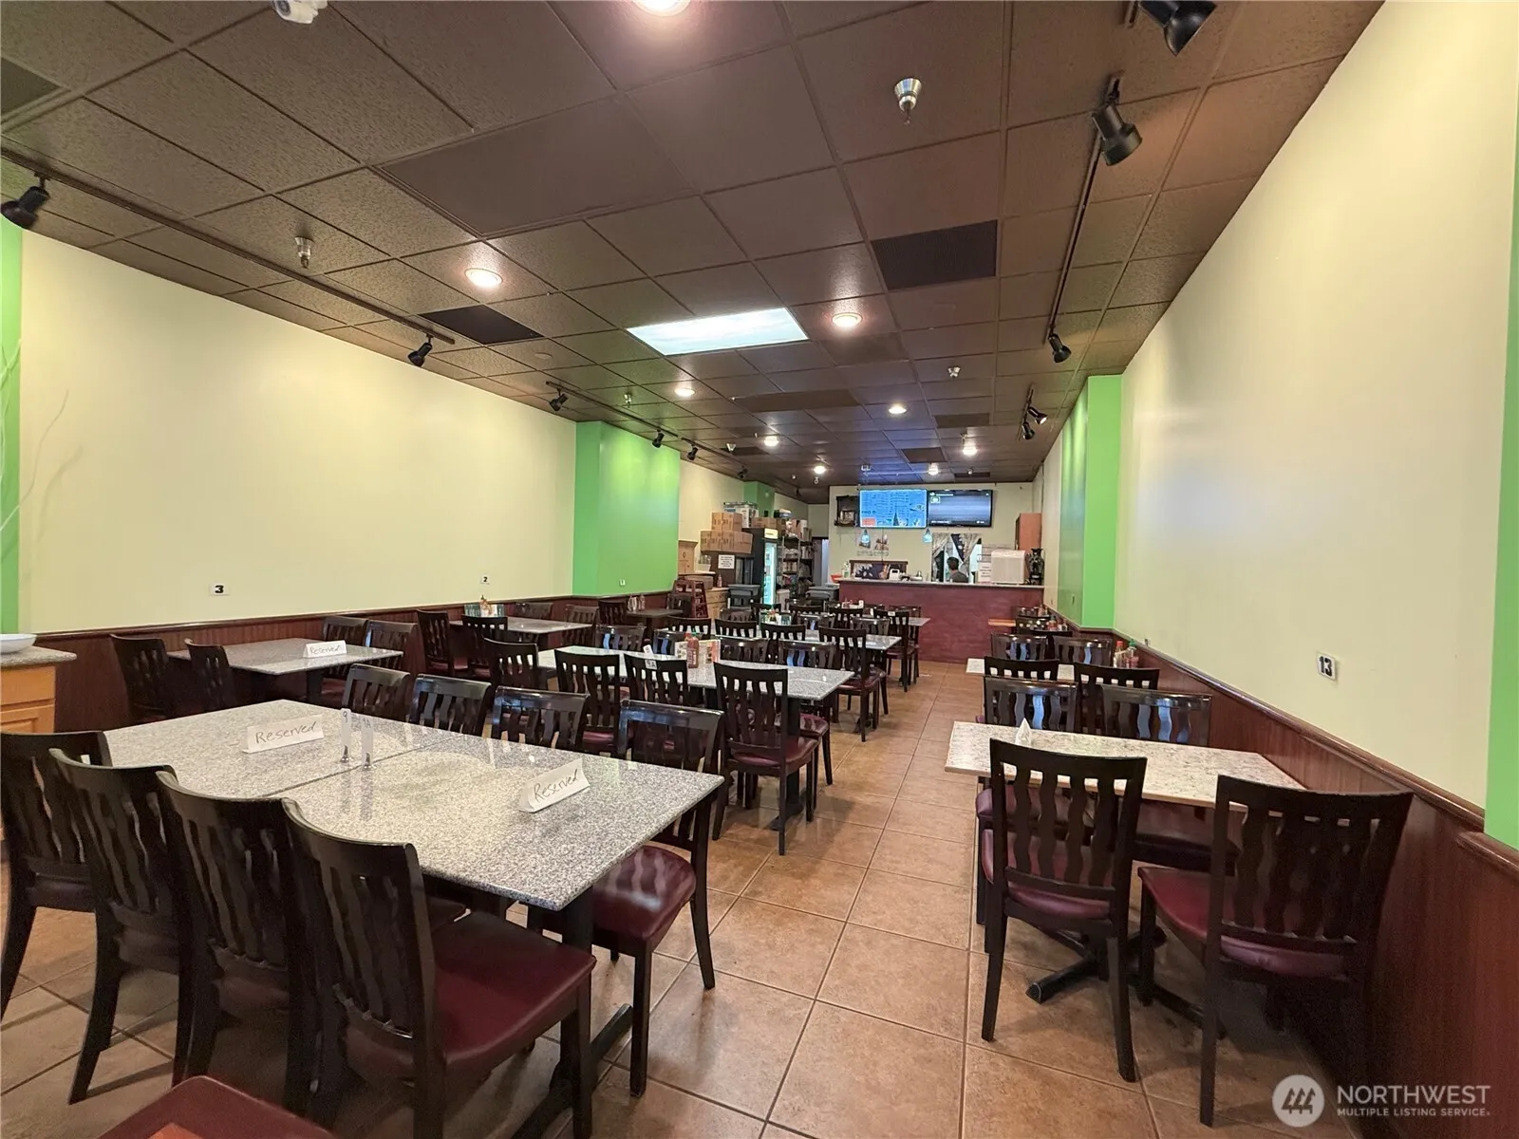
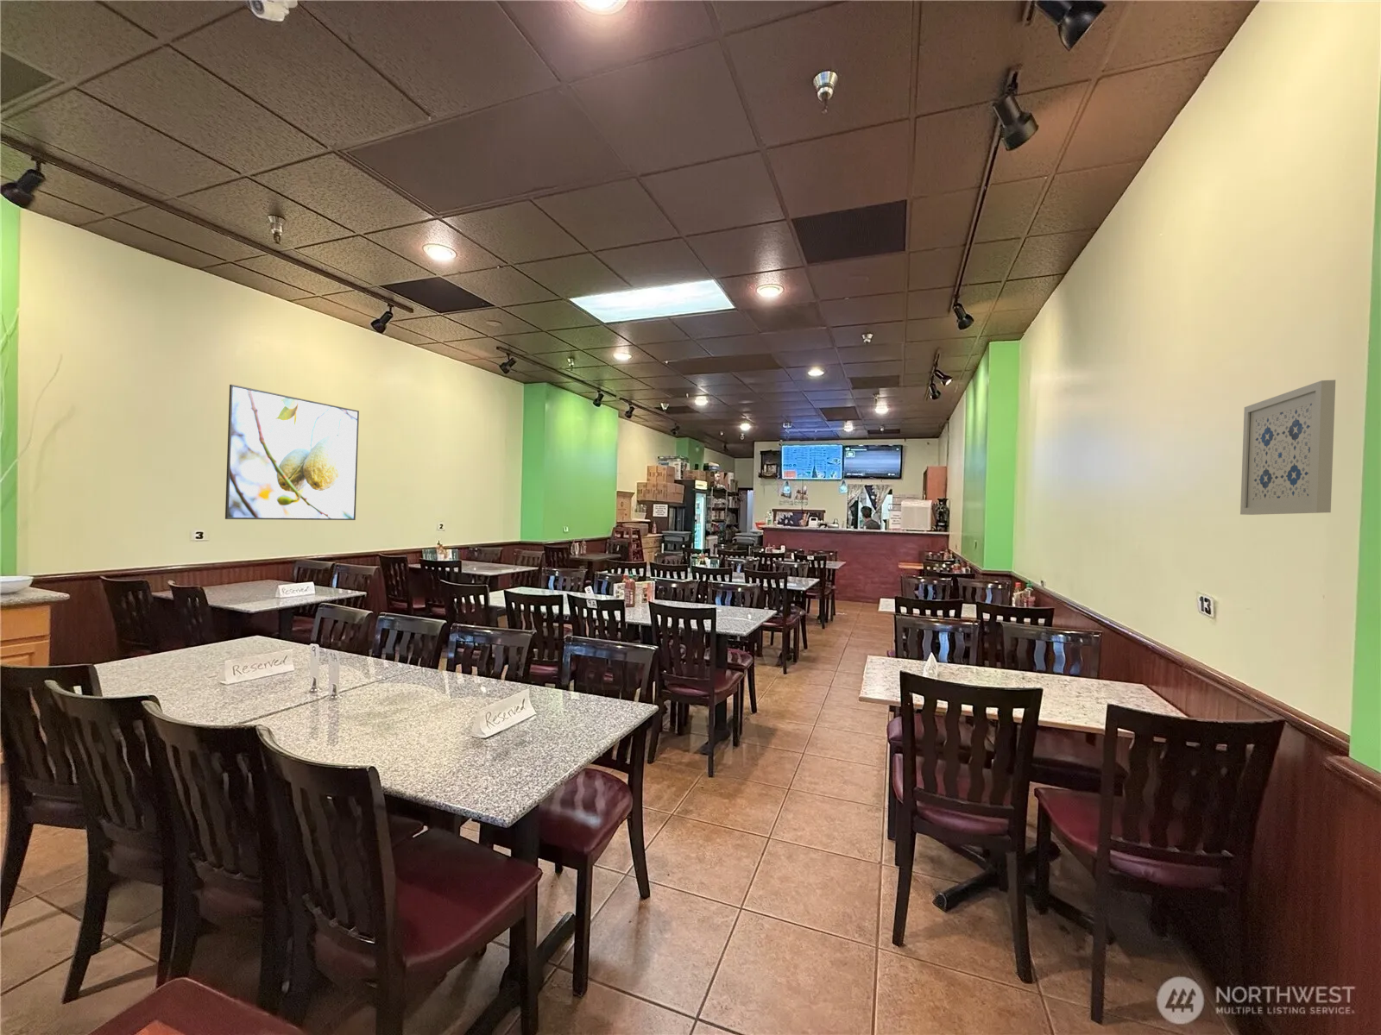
+ wall art (1283, 453)
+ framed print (299, 459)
